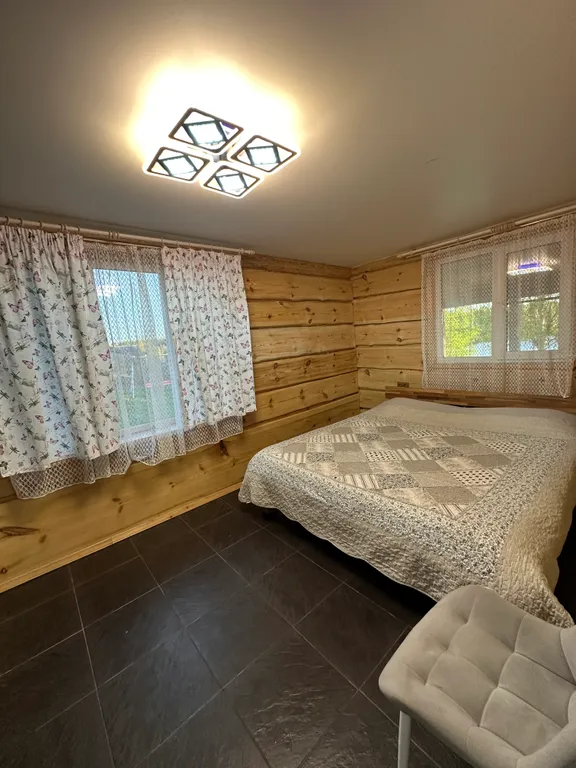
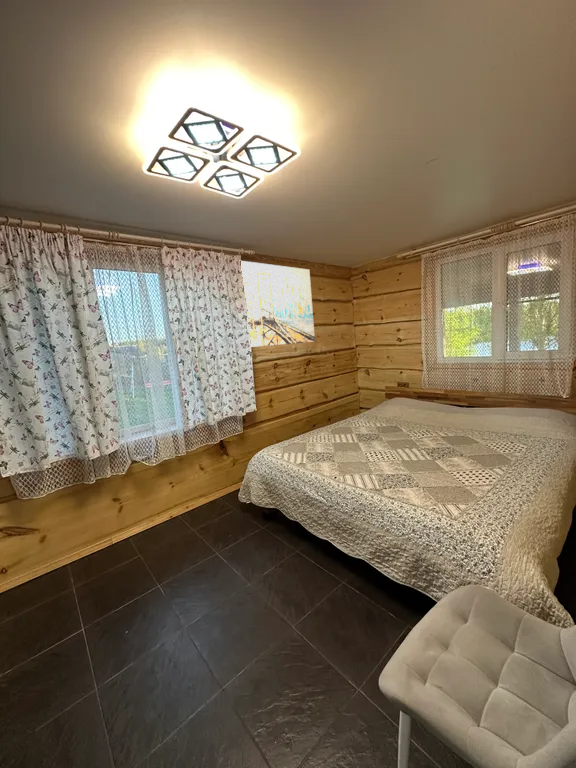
+ wall art (274, 305)
